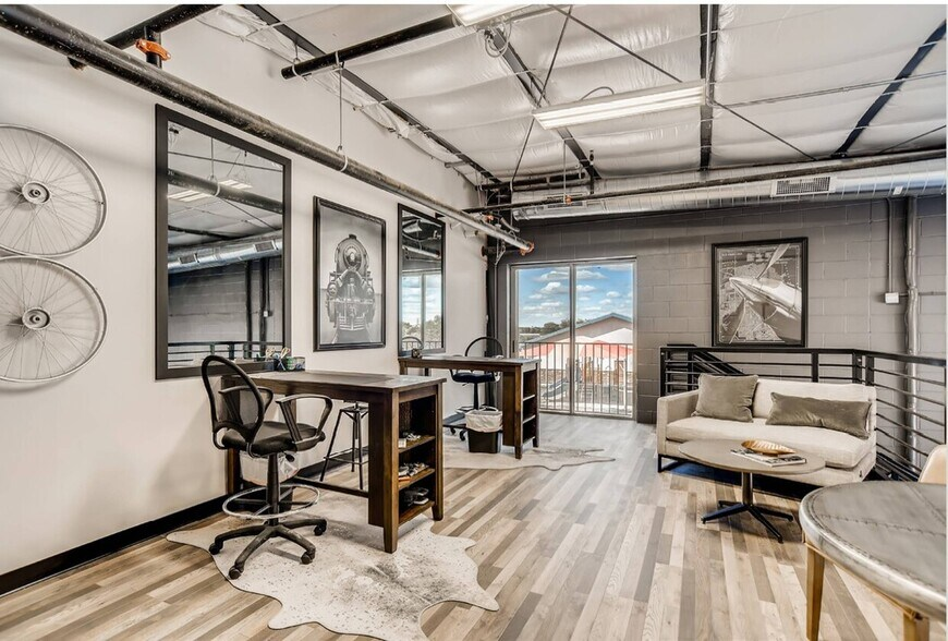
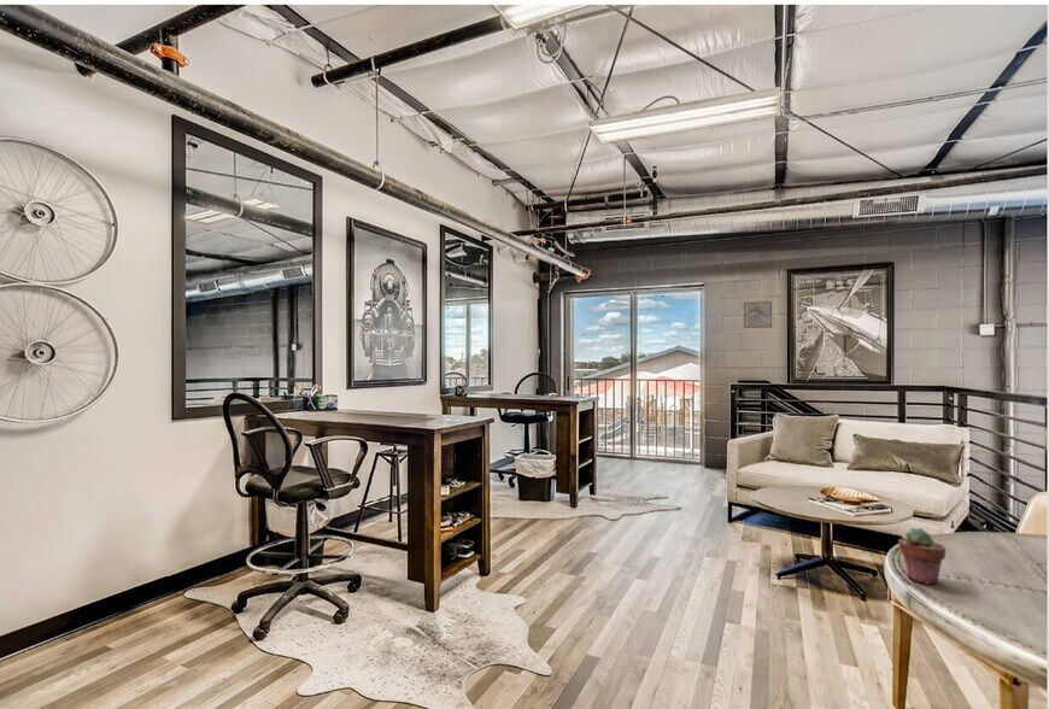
+ wall art (757, 315)
+ potted succulent (921, 553)
